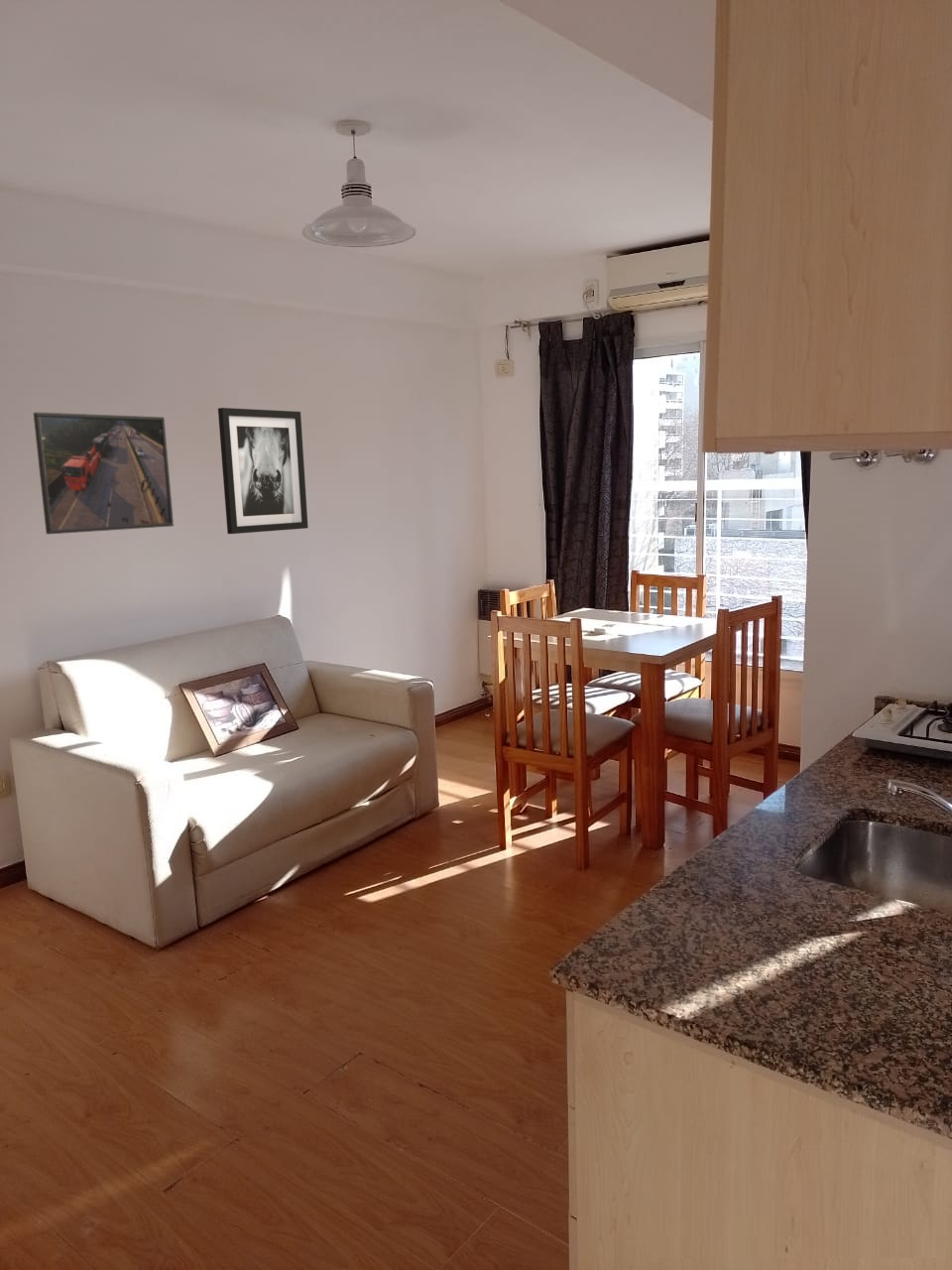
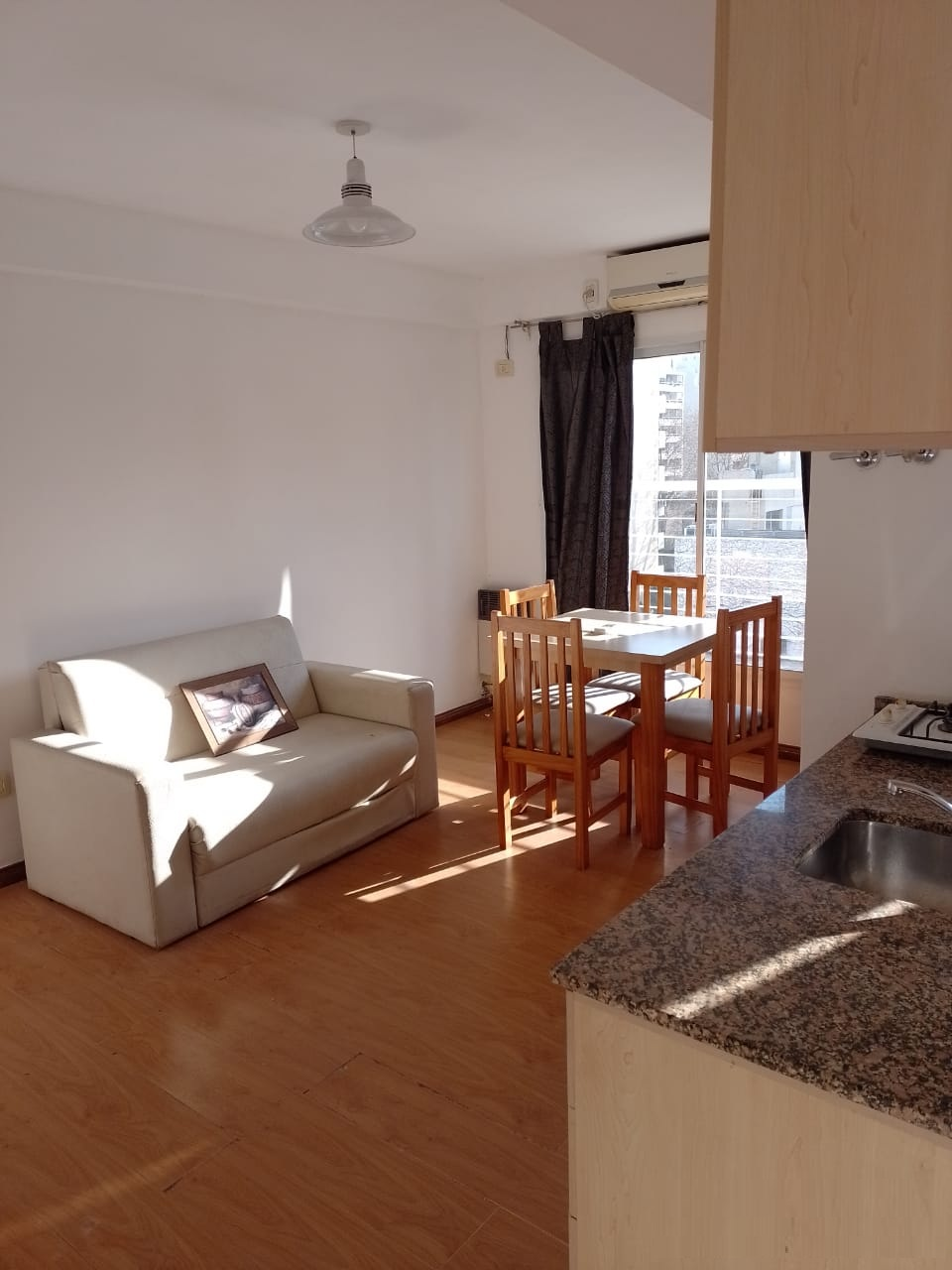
- wall art (265, 470)
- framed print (107, 472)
